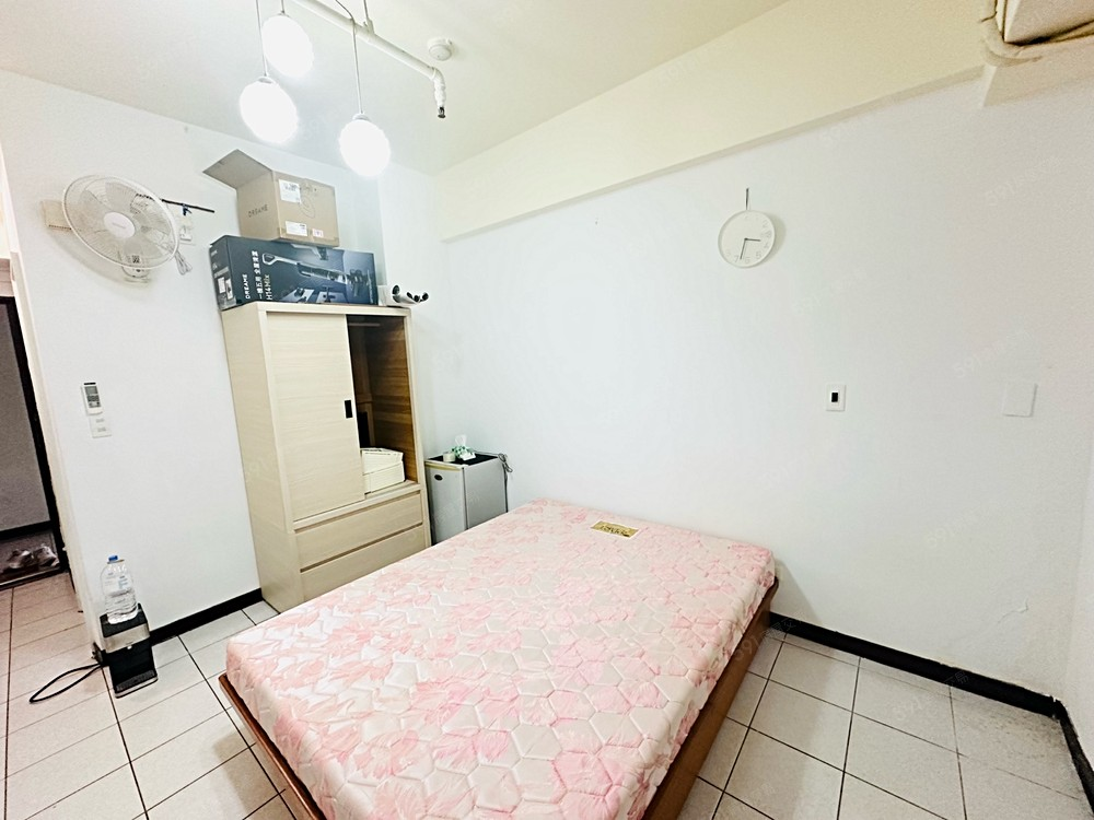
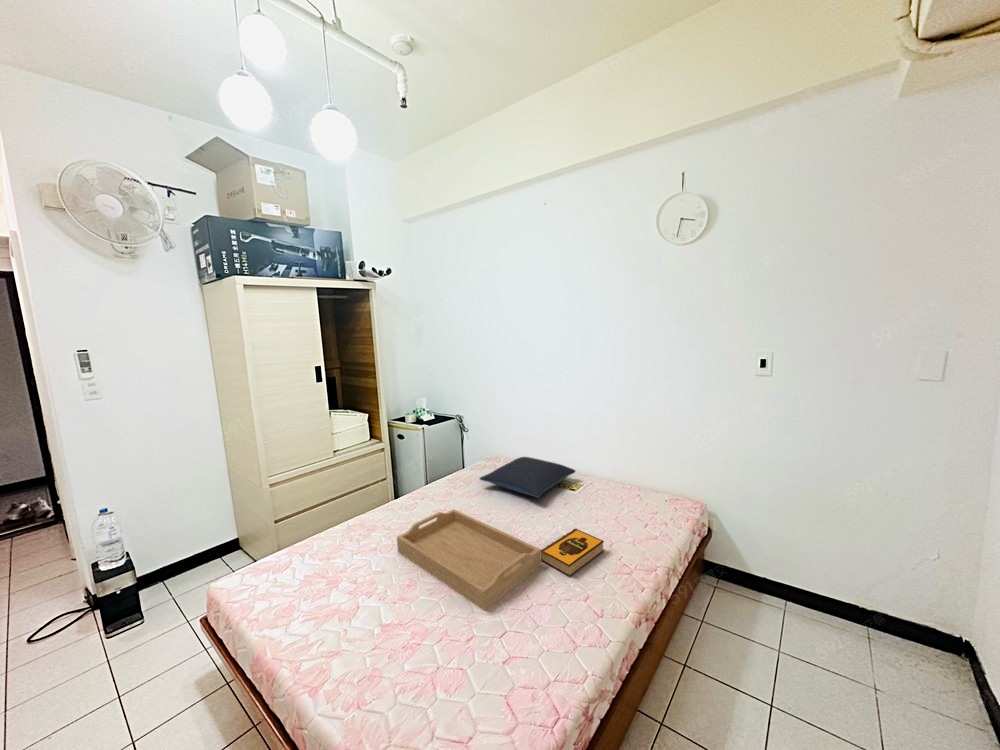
+ serving tray (466, 548)
+ hardback book (571, 549)
+ pillow (528, 474)
